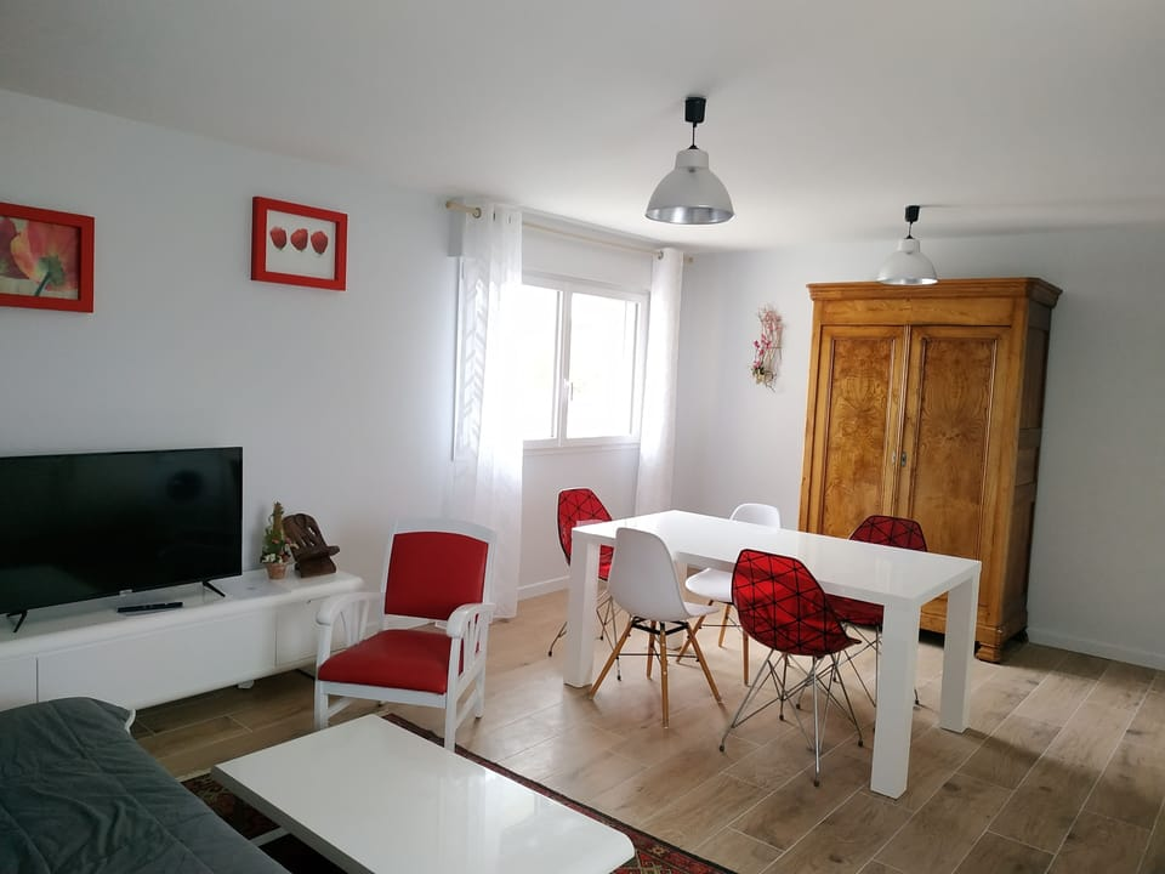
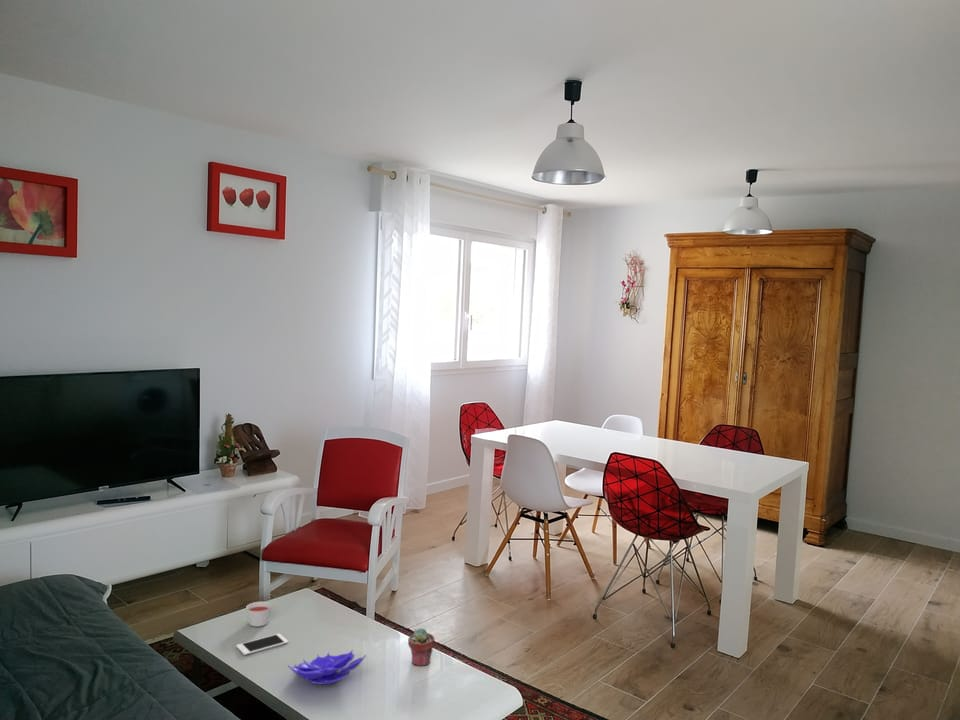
+ cell phone (262, 644)
+ decorative bowl (327, 661)
+ potted succulent (421, 645)
+ candle (258, 614)
